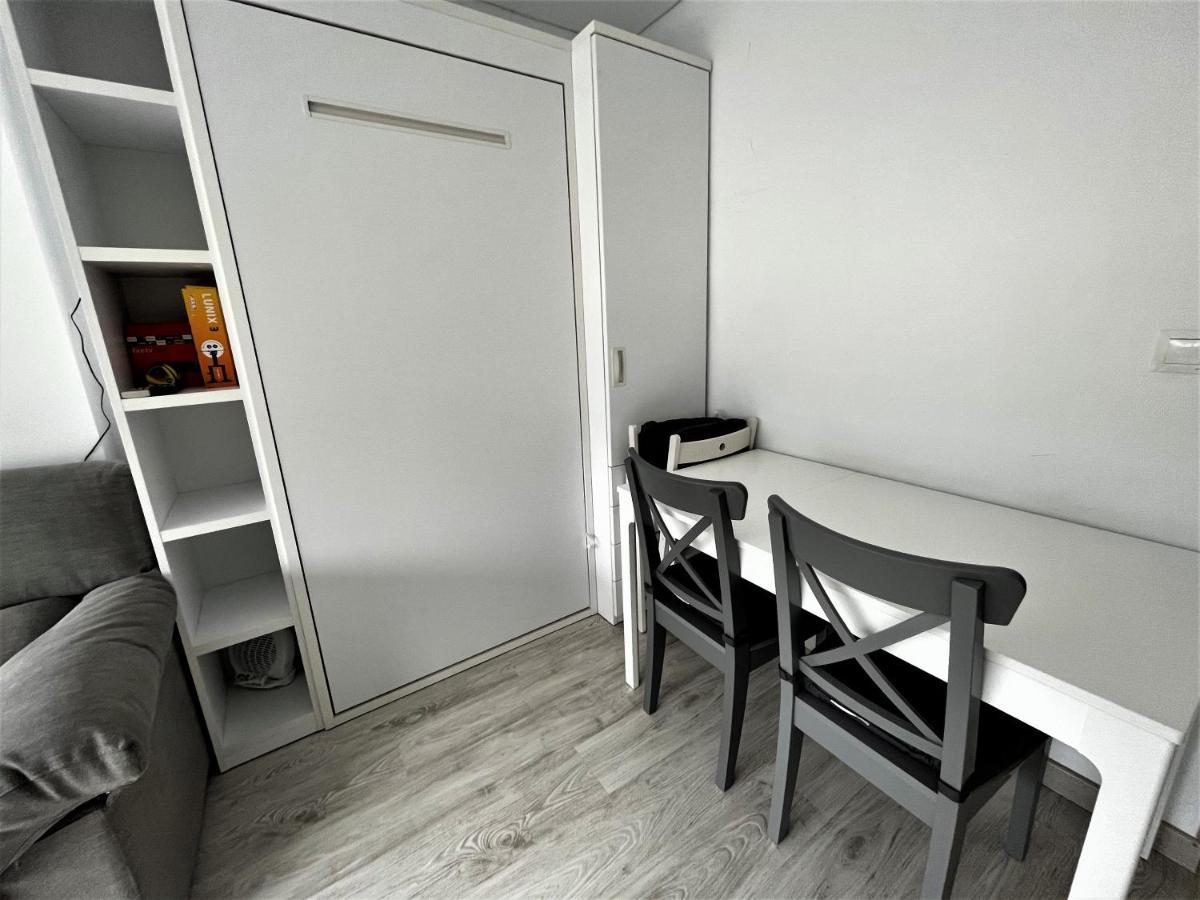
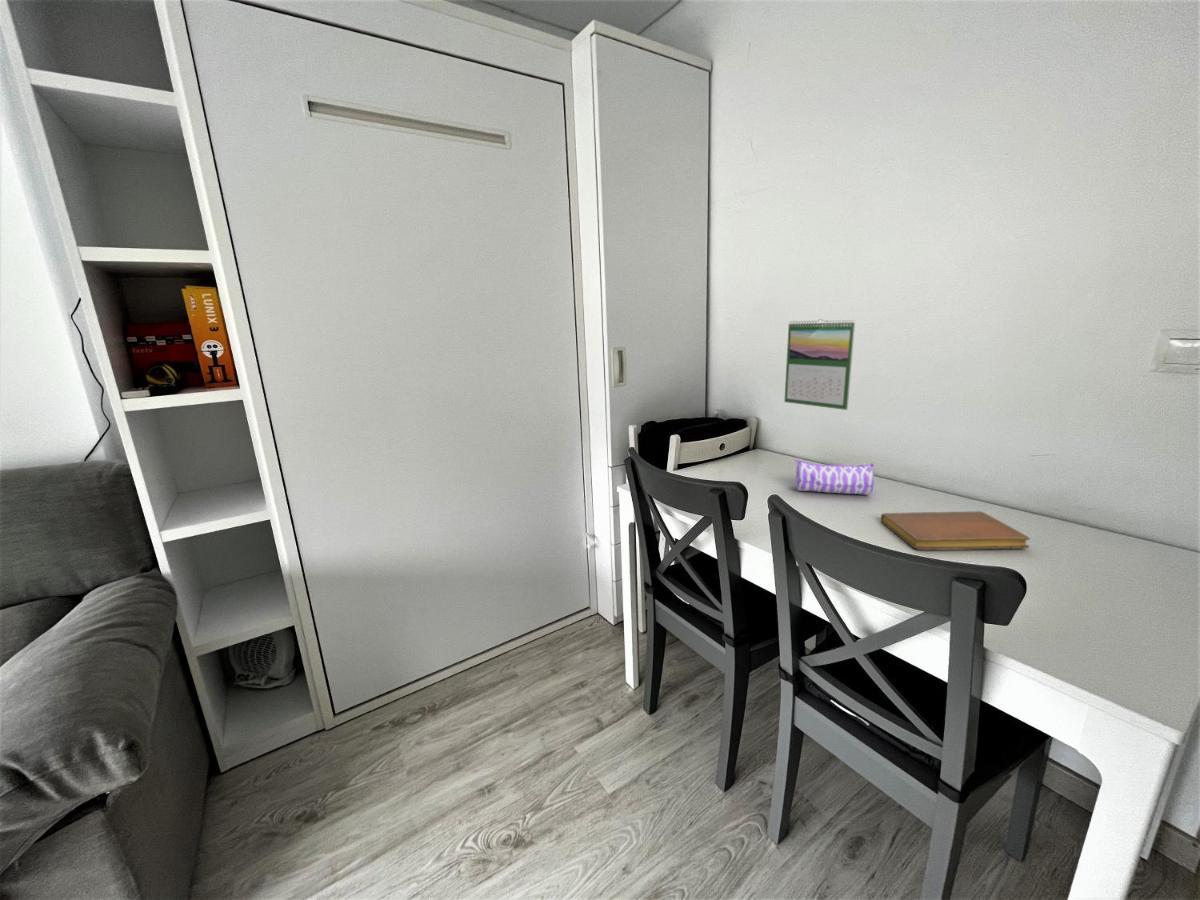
+ pencil case (834, 476)
+ notebook (950, 529)
+ calendar (817, 363)
